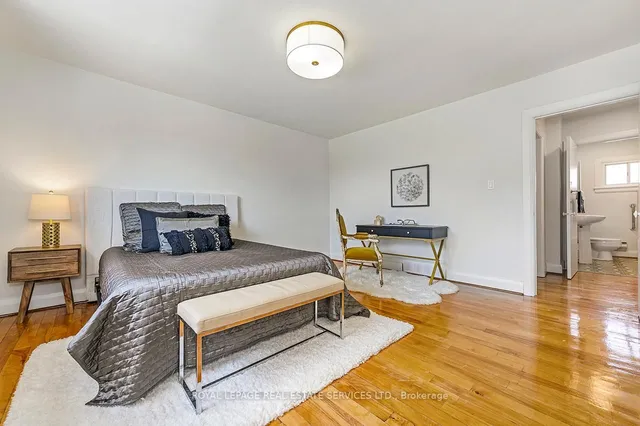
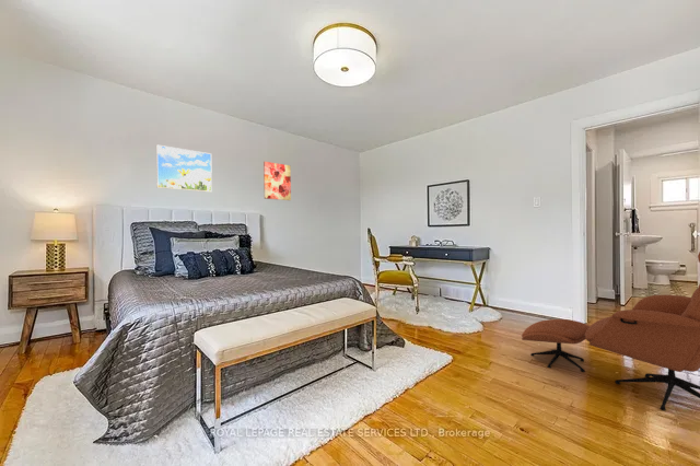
+ armchair (616, 312)
+ wall art (277, 182)
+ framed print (185, 170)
